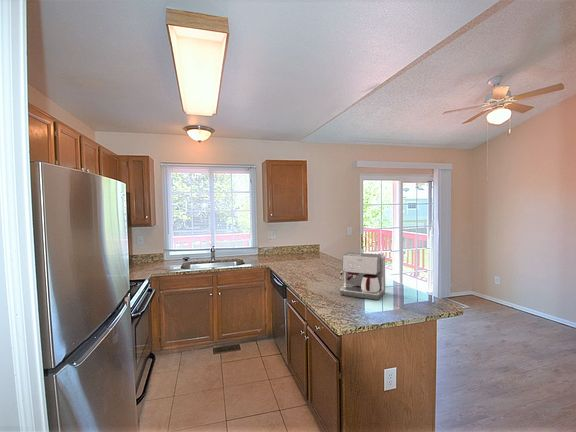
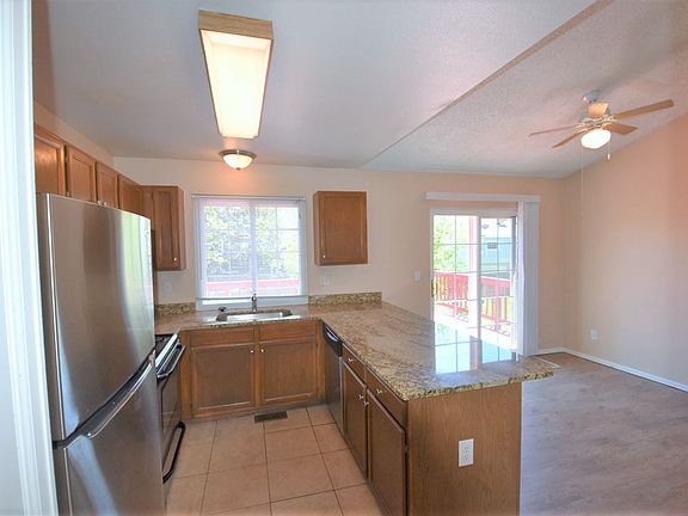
- coffee maker (362, 274)
